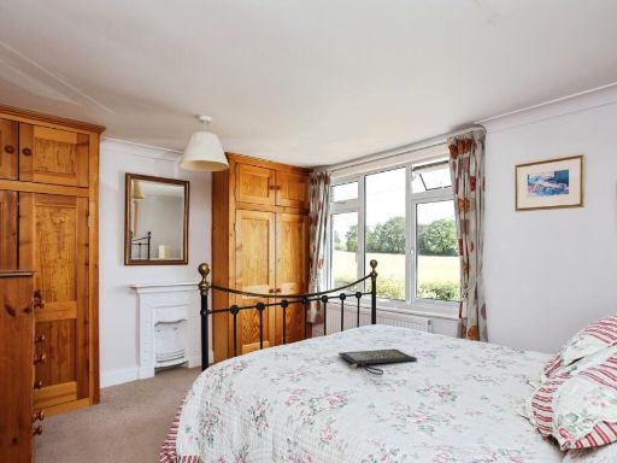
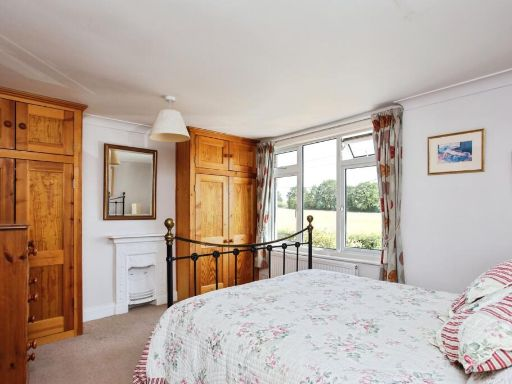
- clutch bag (374, 356)
